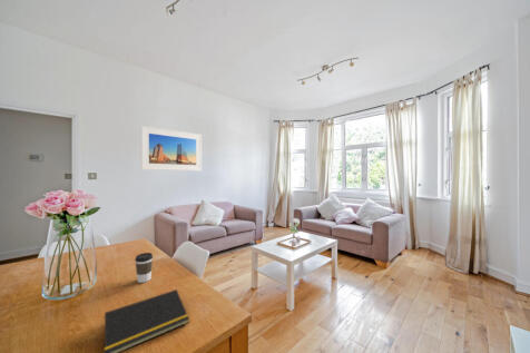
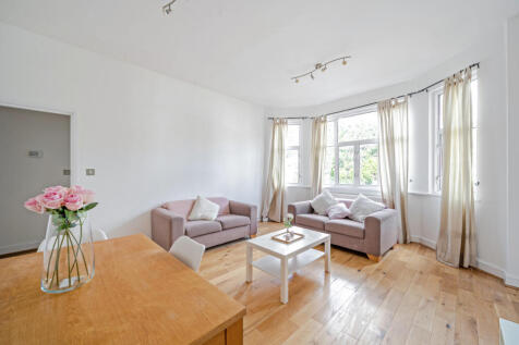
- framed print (174, 150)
- notepad (147, 317)
- coffee cup (144, 267)
